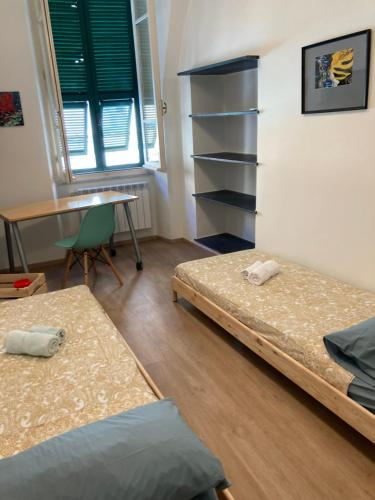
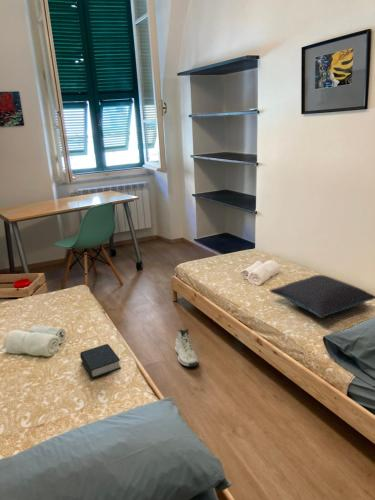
+ sneaker (184, 345)
+ pillow (320, 294)
+ book (100, 360)
